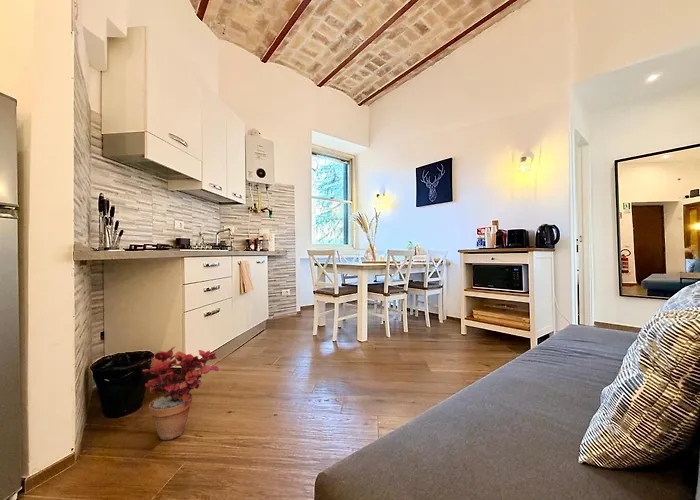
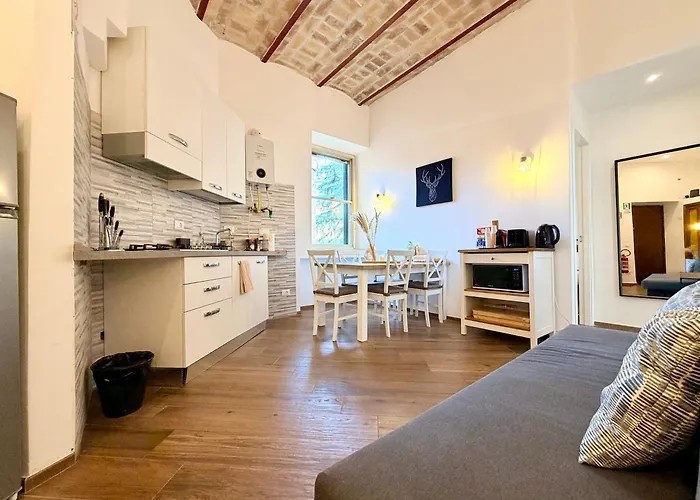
- potted plant (178, 390)
